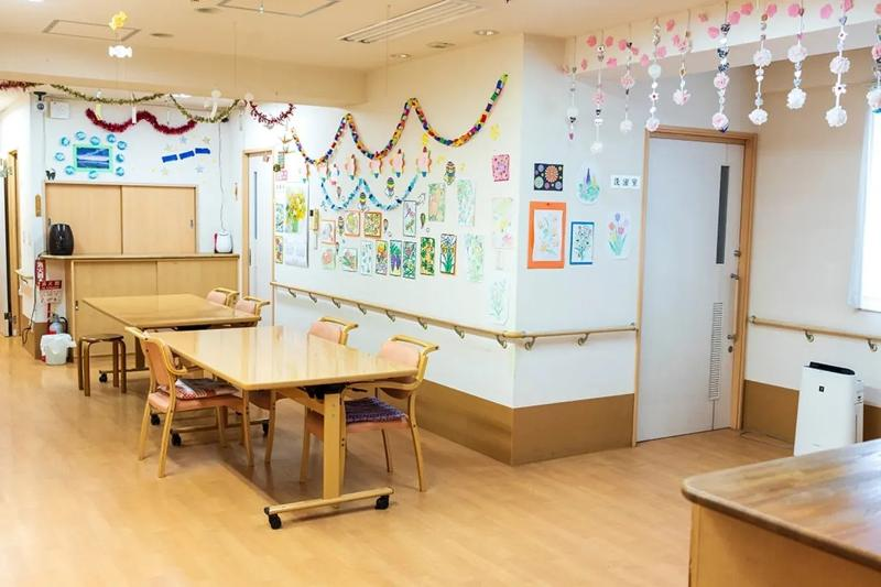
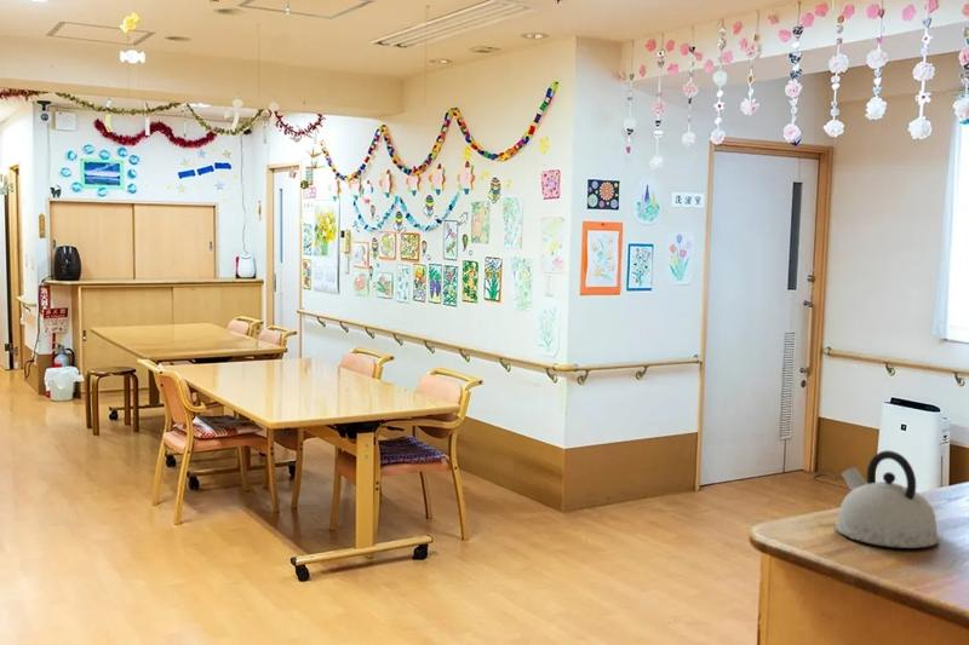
+ kettle (884, 490)
